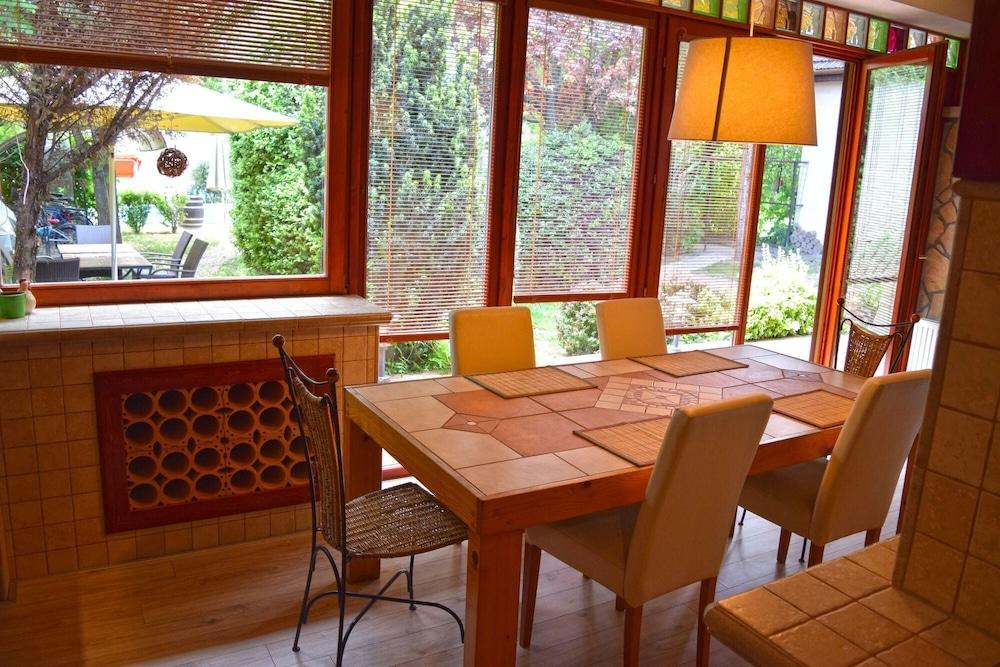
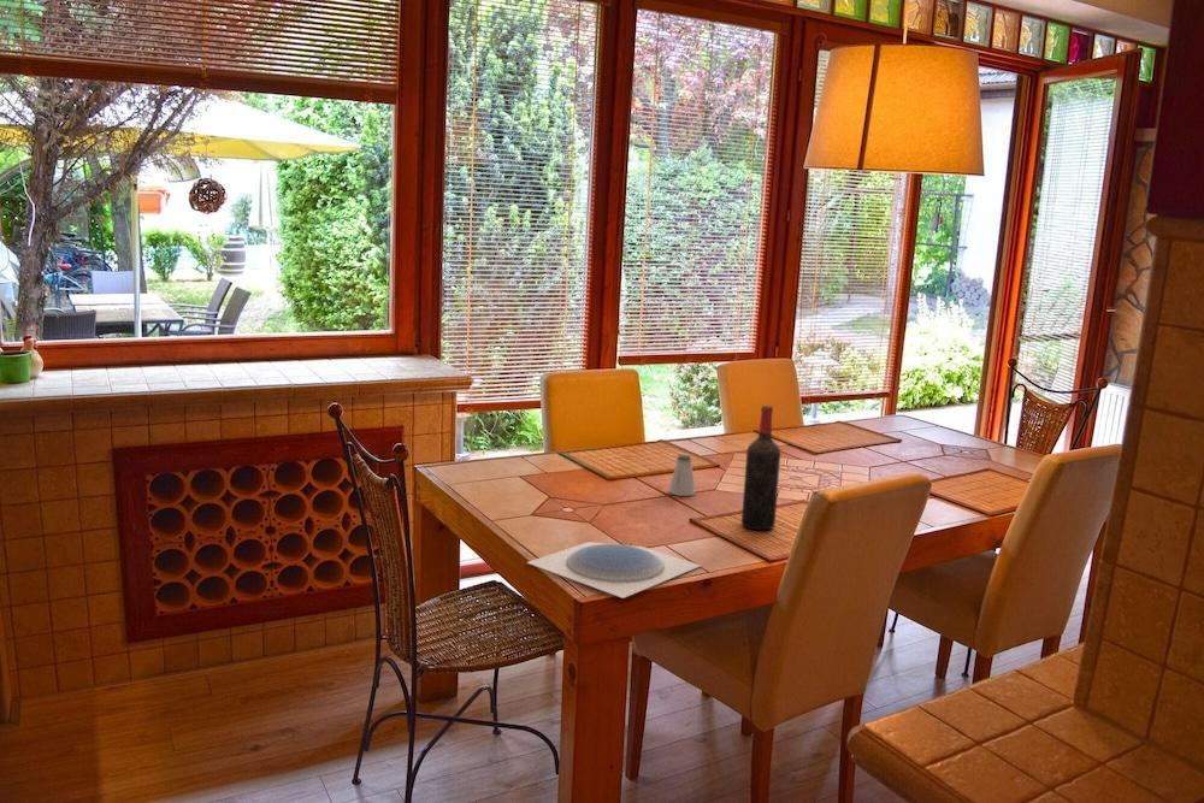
+ saltshaker (683, 474)
+ plate (614, 559)
+ wine bottle (762, 466)
